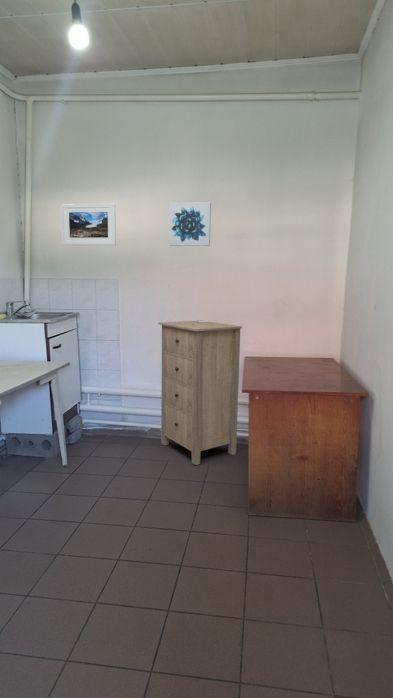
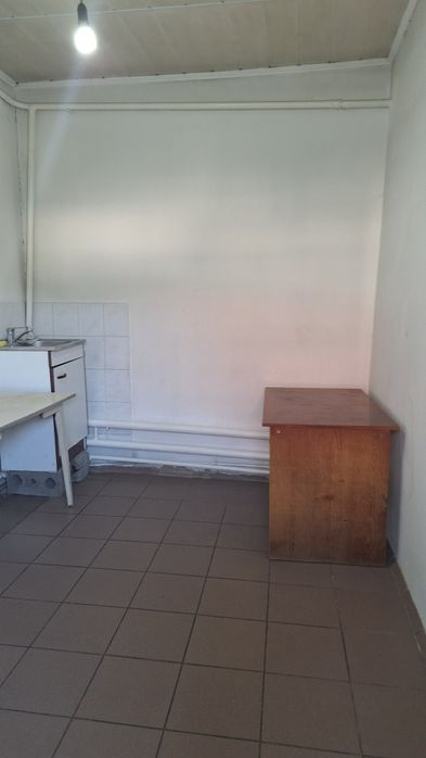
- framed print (88, 224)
- wall art (189, 224)
- storage cabinet (197, 388)
